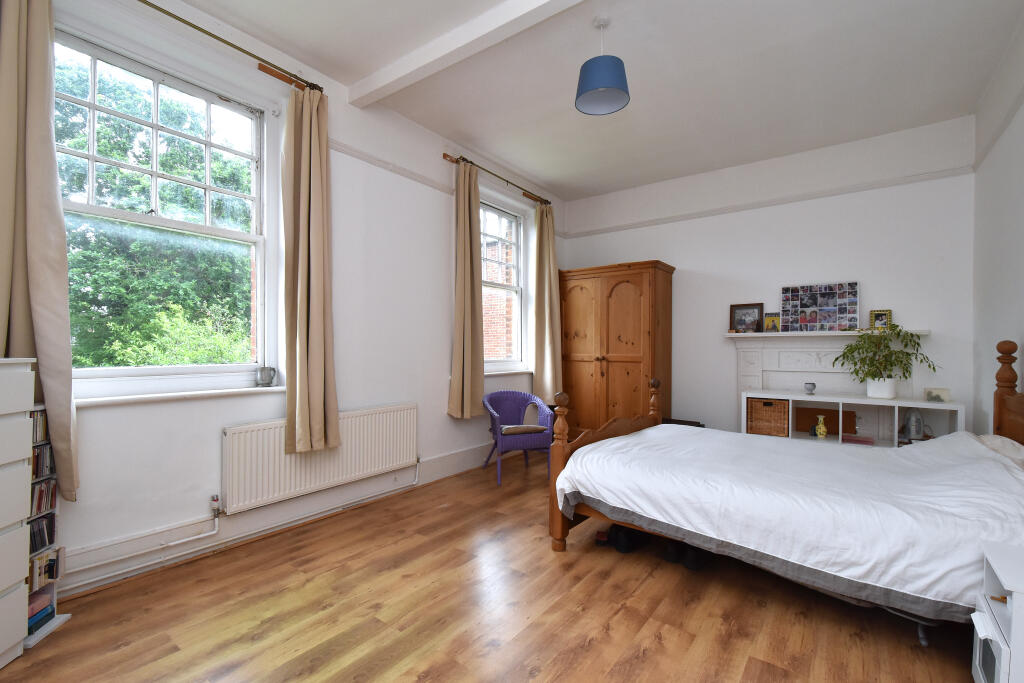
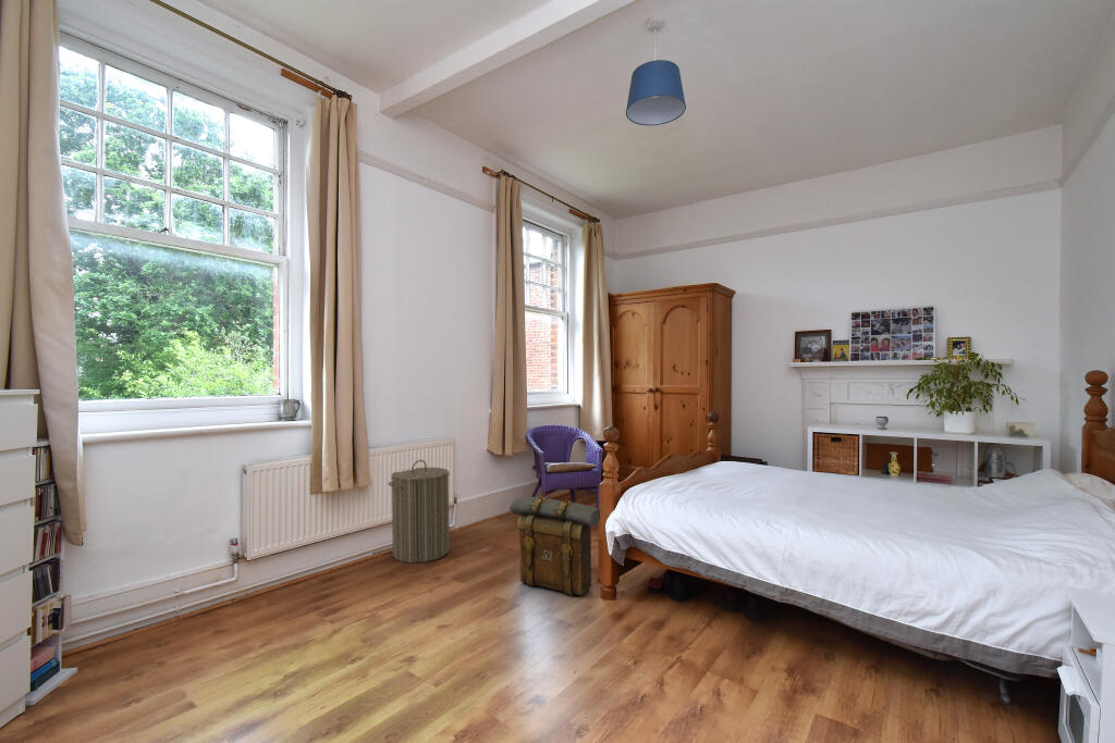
+ backpack (554, 542)
+ laundry hamper (420, 506)
